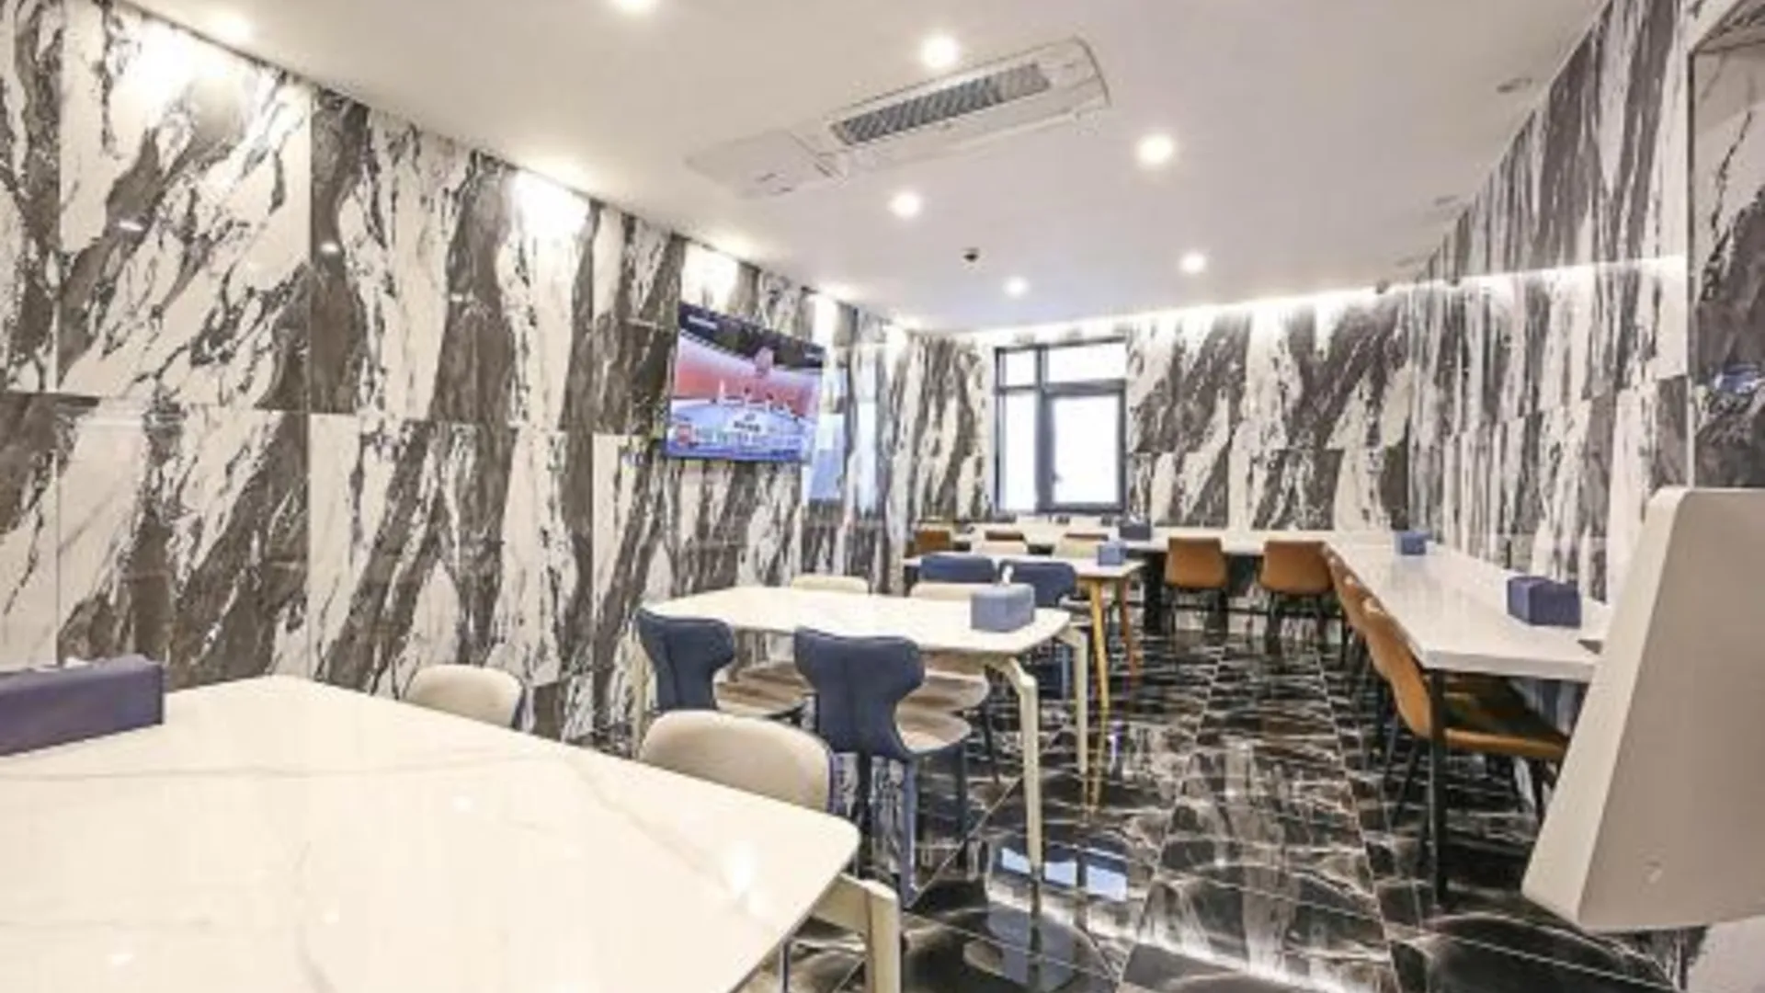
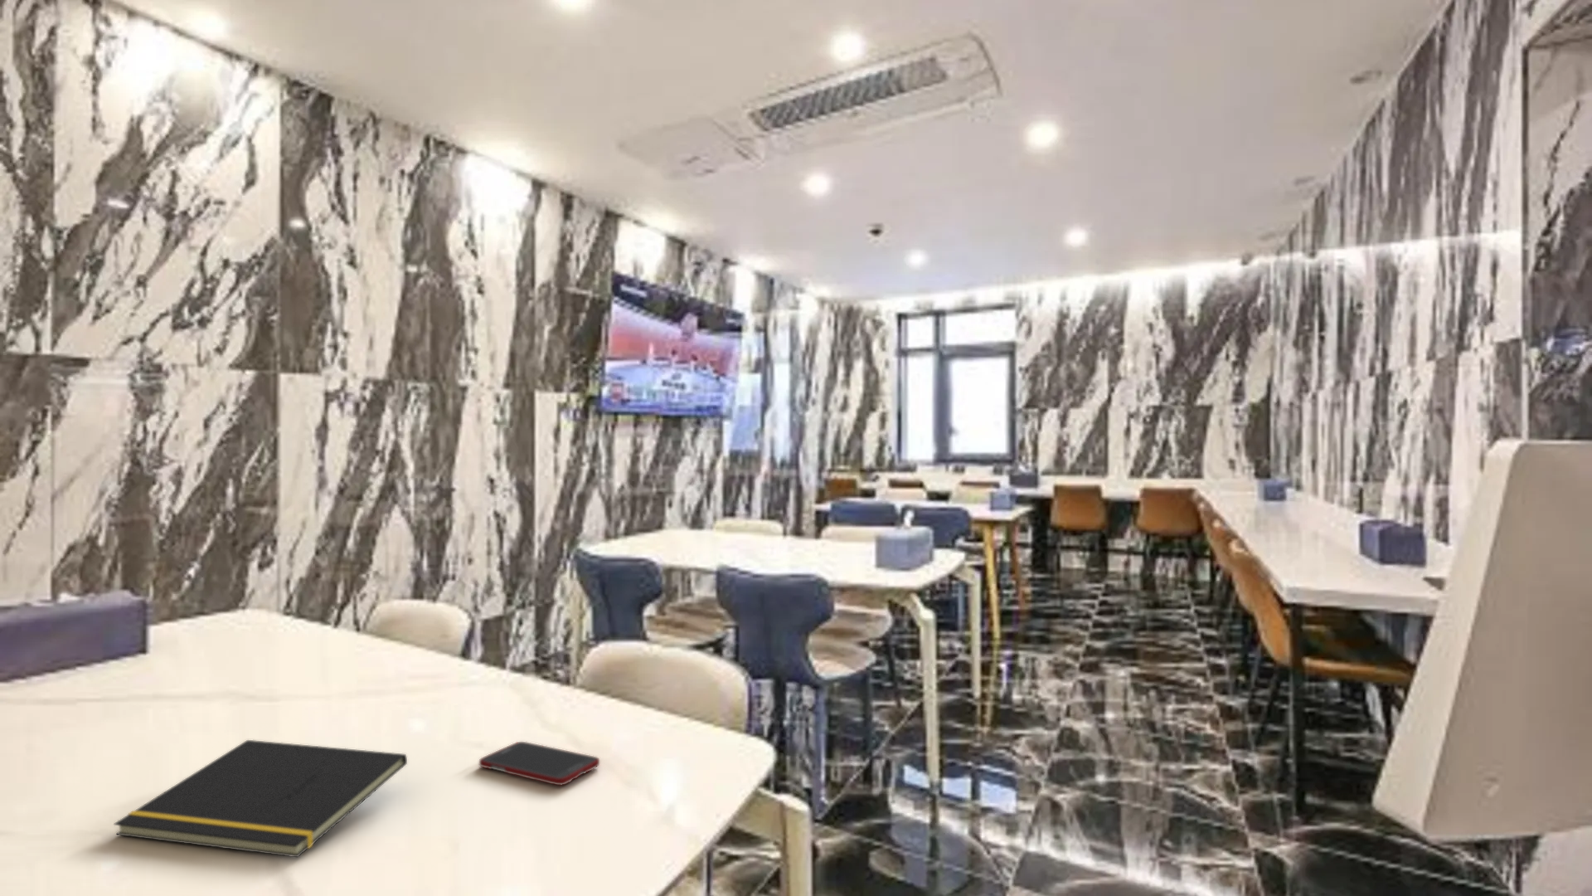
+ cell phone (539, 763)
+ notepad (269, 791)
